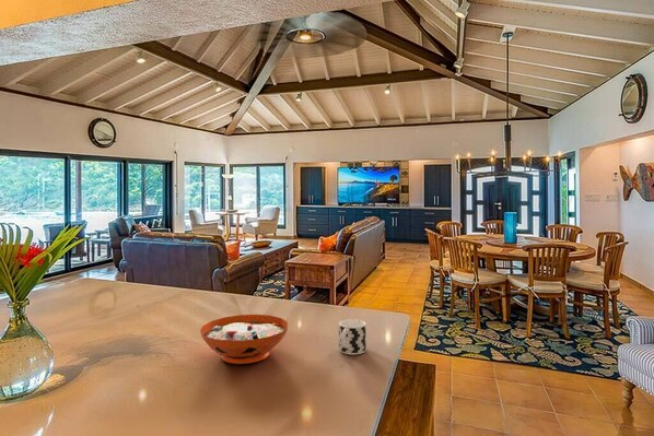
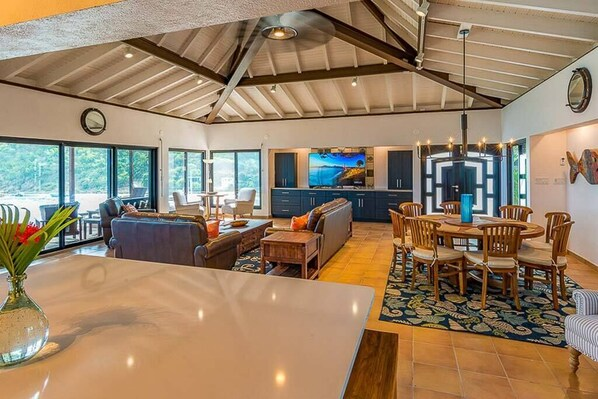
- decorative bowl (245, 340)
- cup (350, 338)
